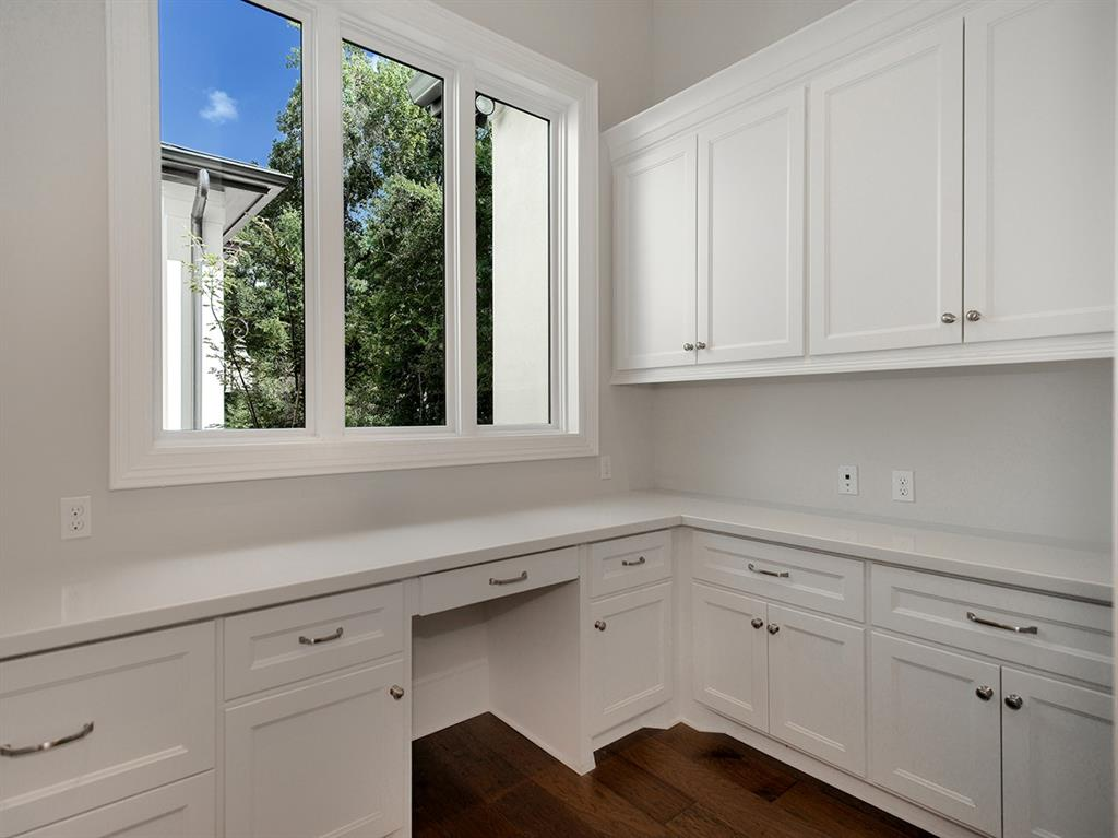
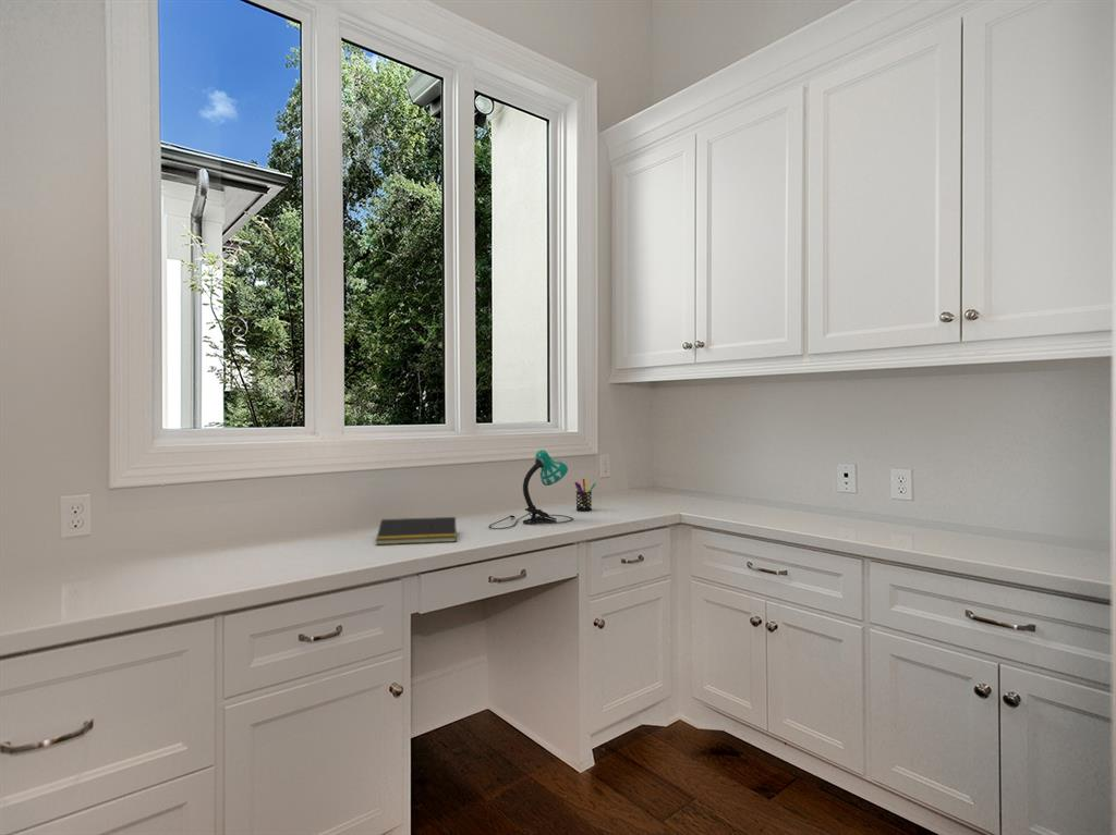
+ desk lamp (526, 486)
+ notepad (417, 529)
+ pen holder (585, 493)
